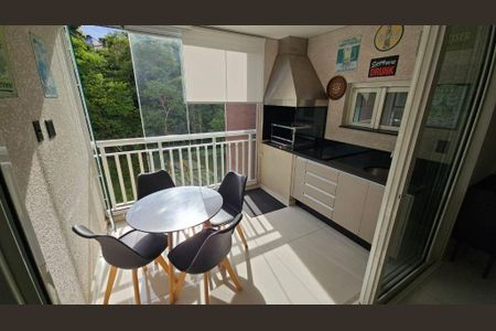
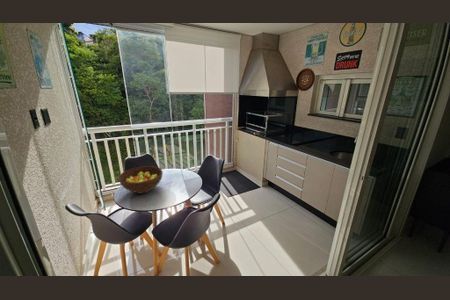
+ fruit bowl (142, 182)
